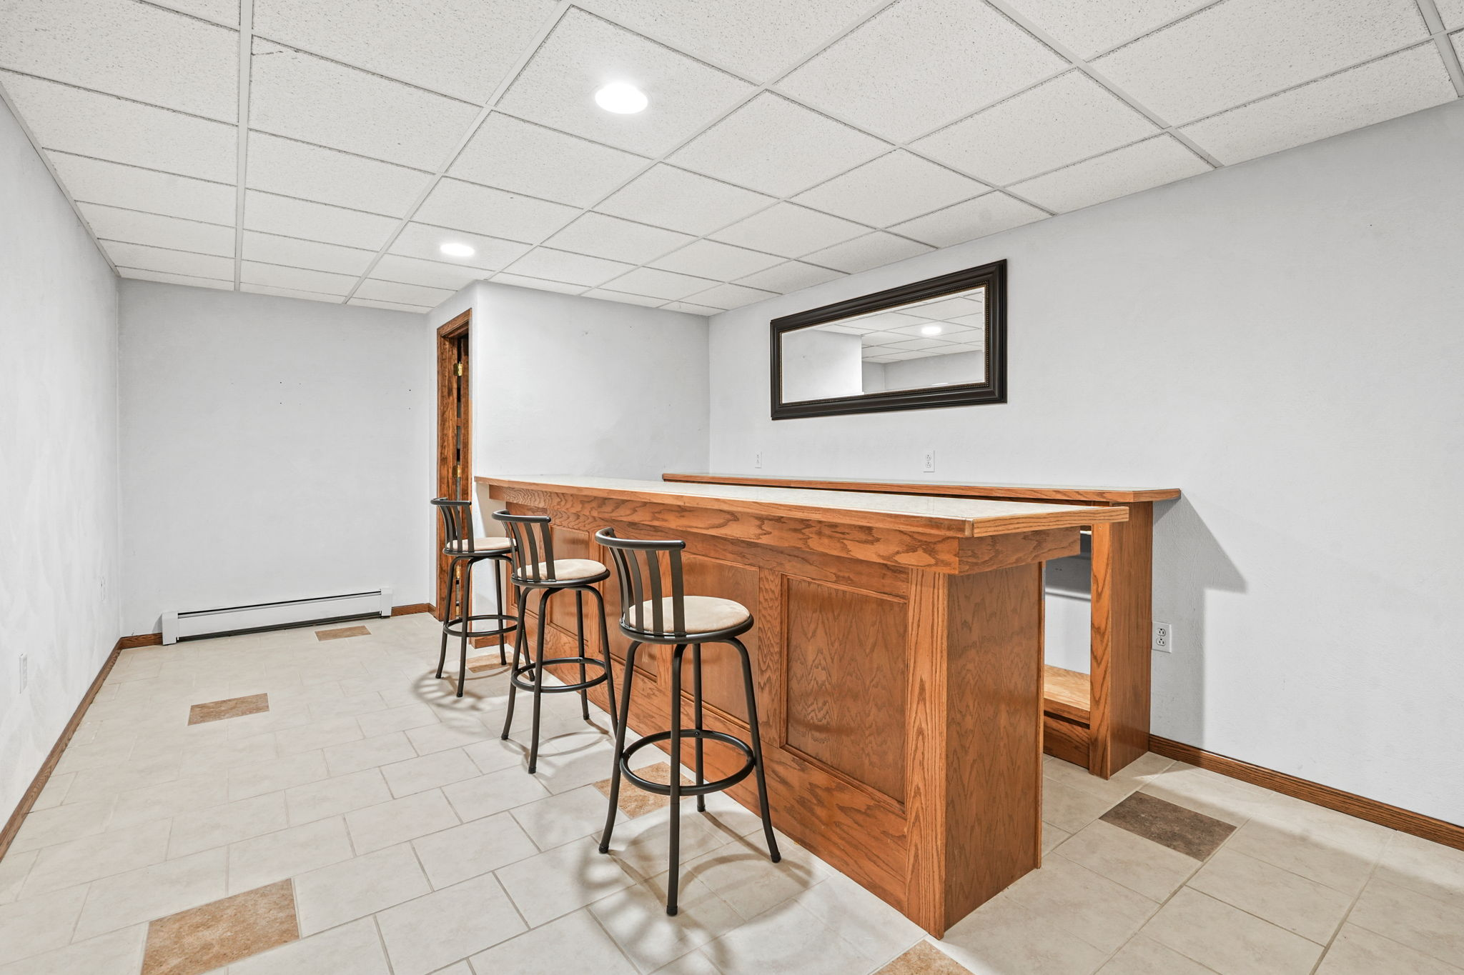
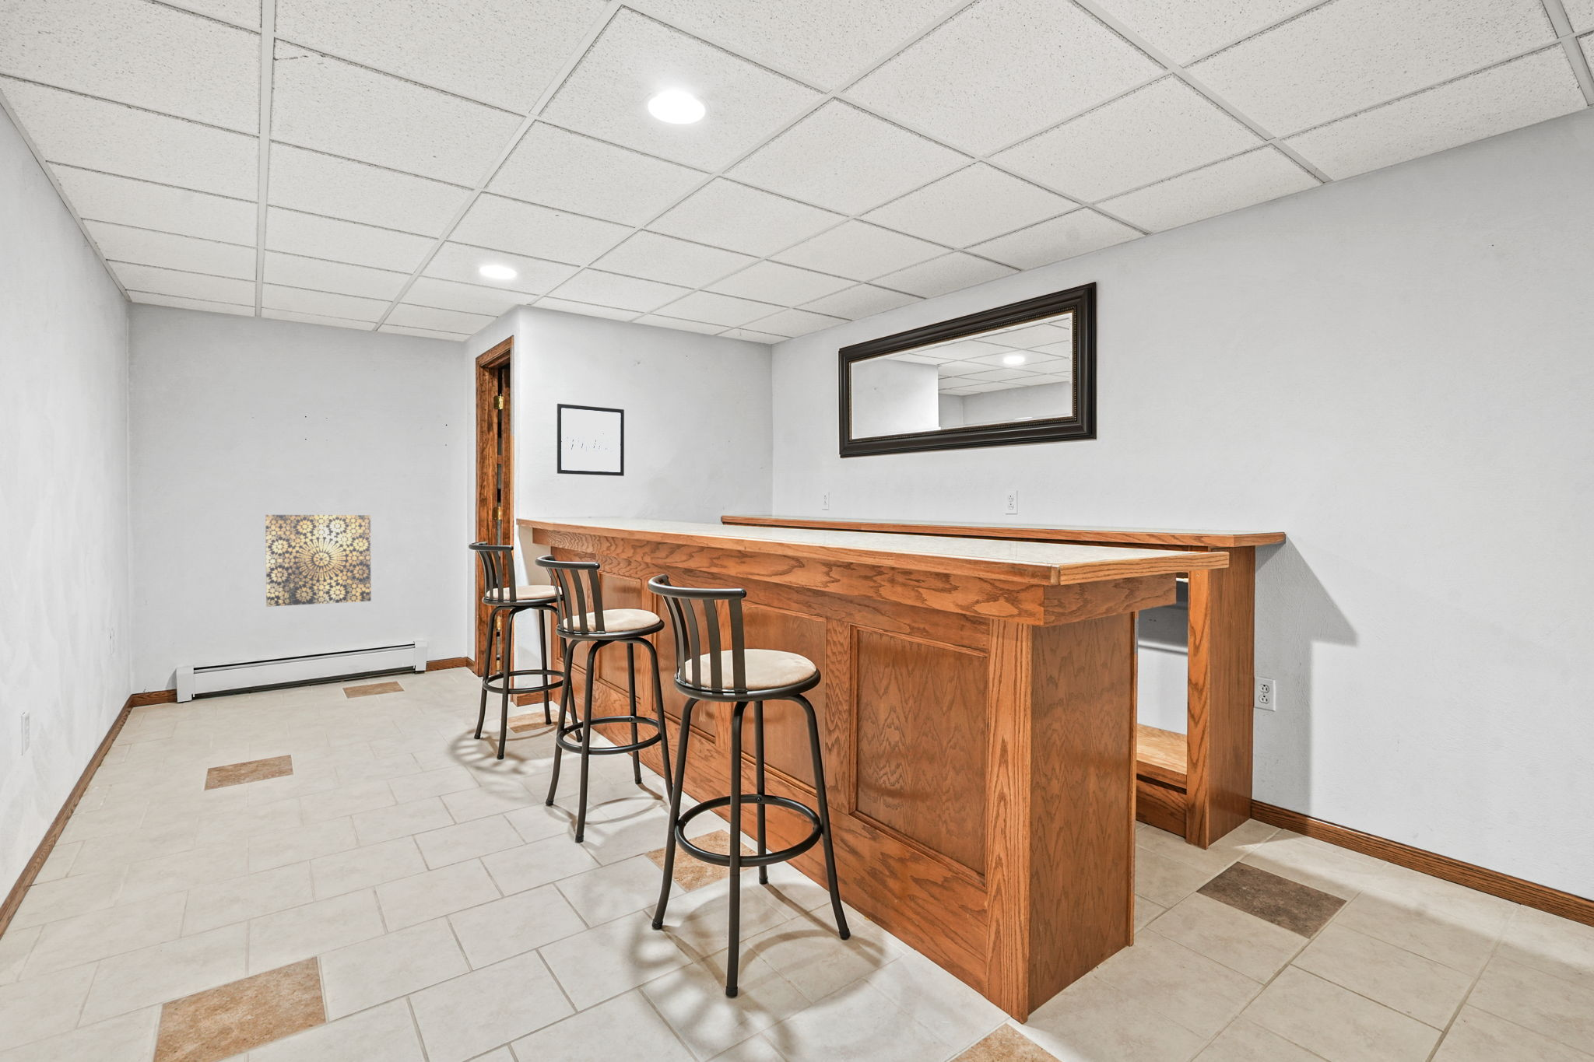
+ wall art (320, 558)
+ wall art (590, 441)
